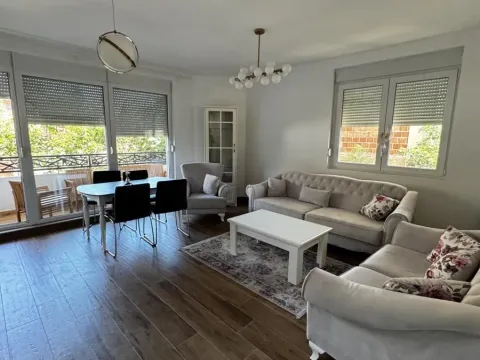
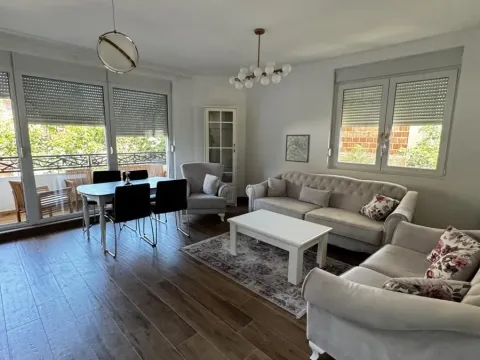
+ wall art (297, 148)
